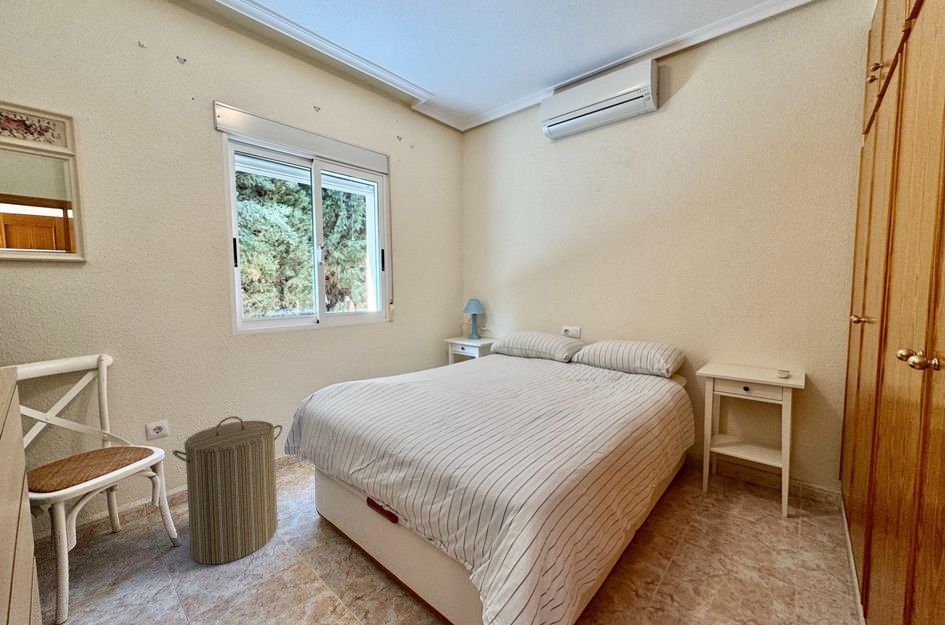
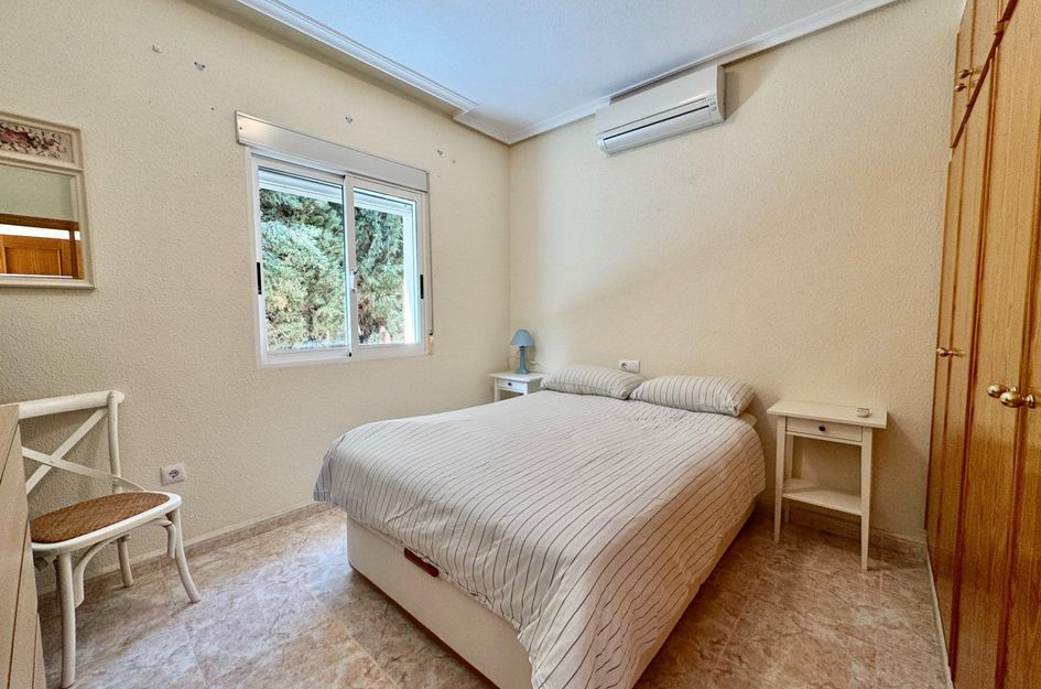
- laundry hamper (234, 477)
